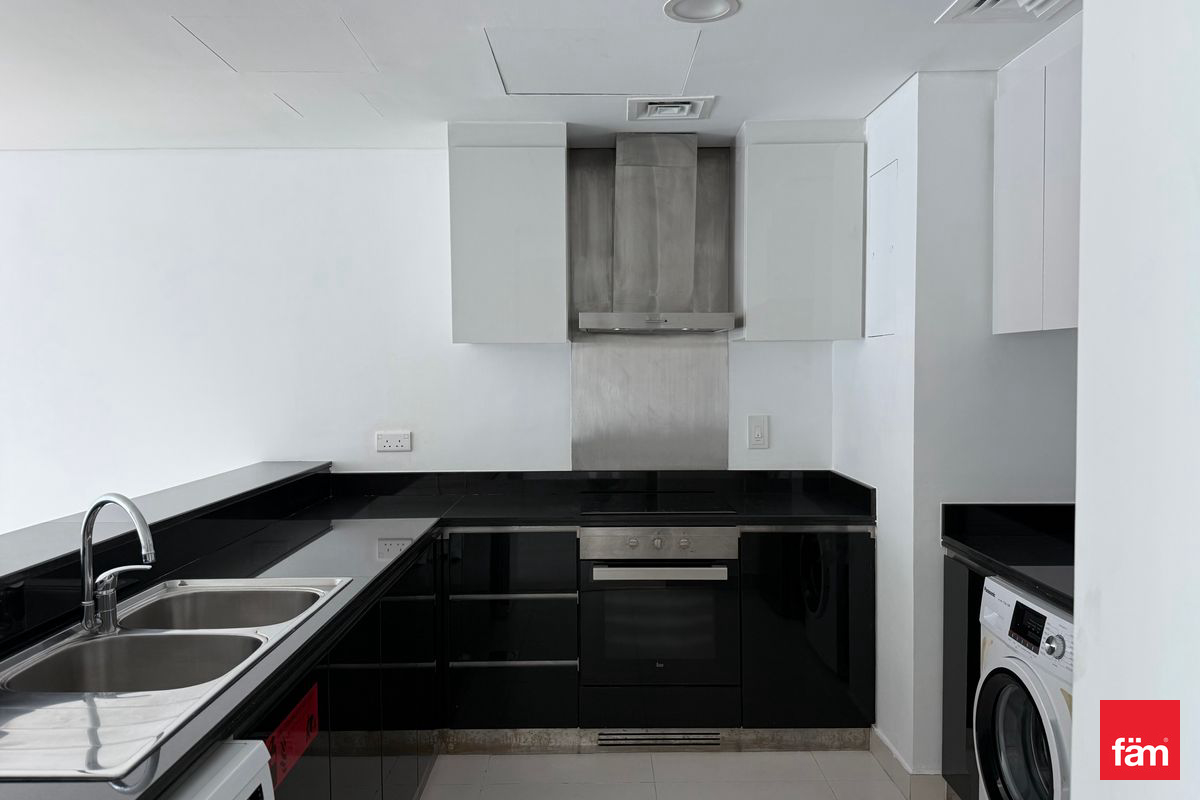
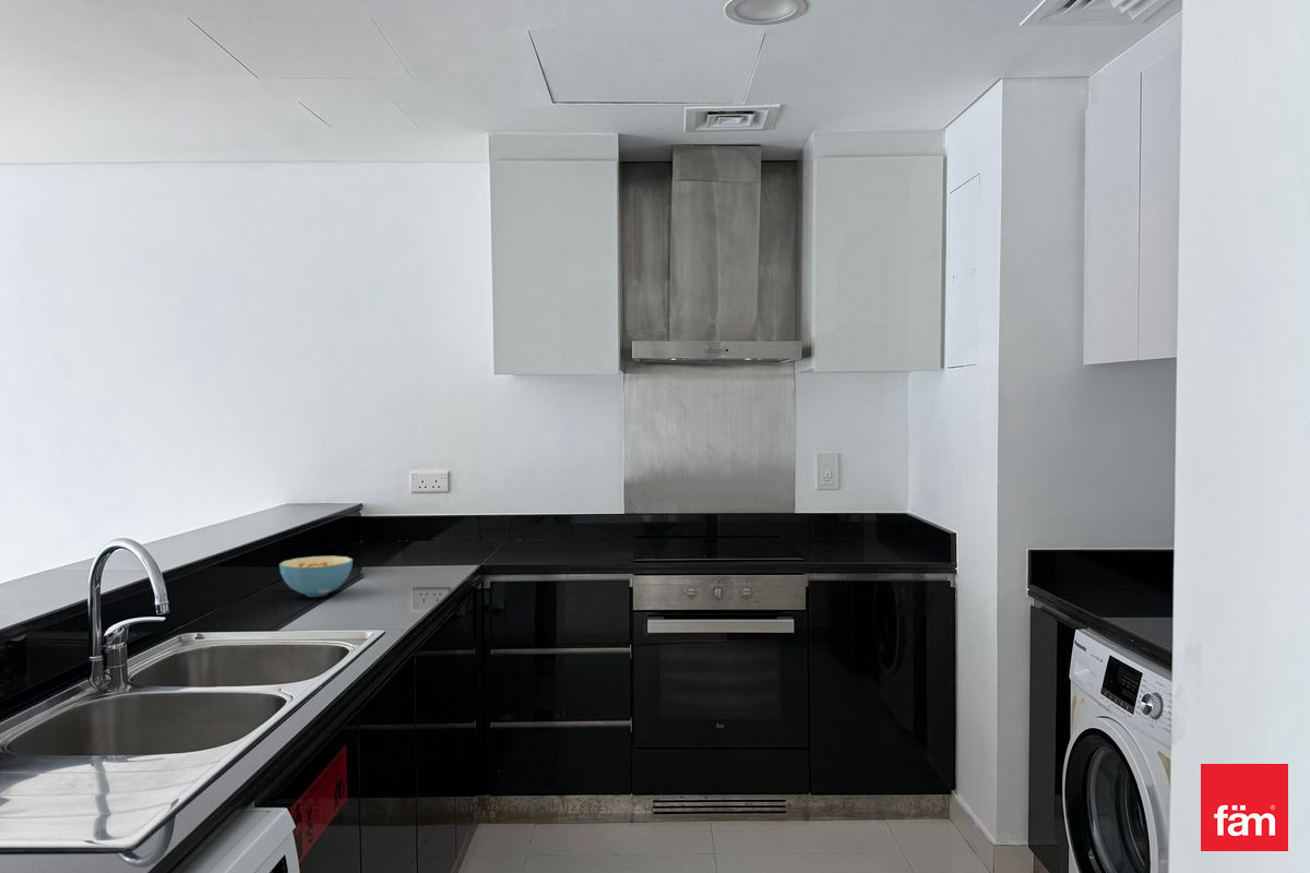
+ cereal bowl (317, 577)
